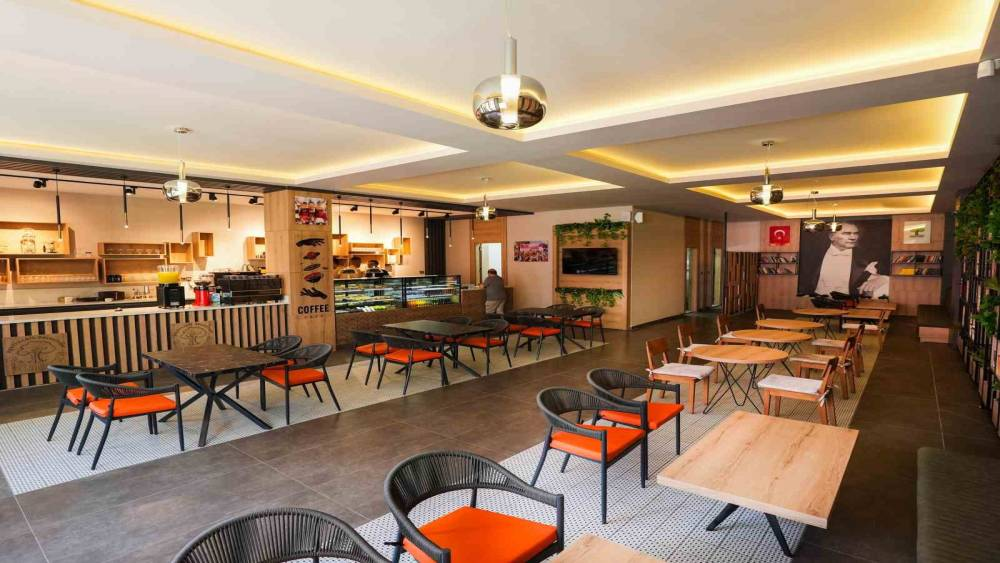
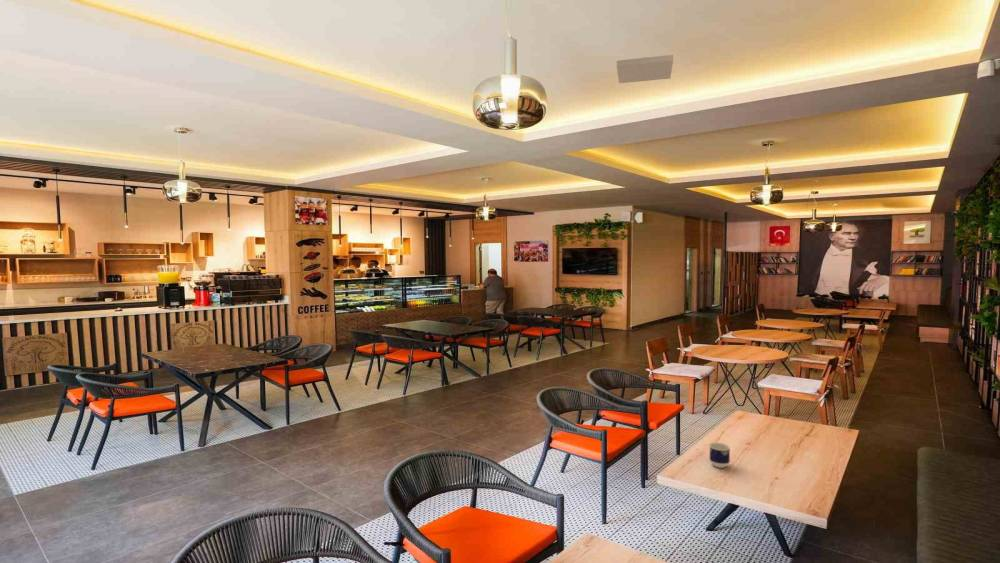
+ ceiling vent (644, 68)
+ cup (718, 456)
